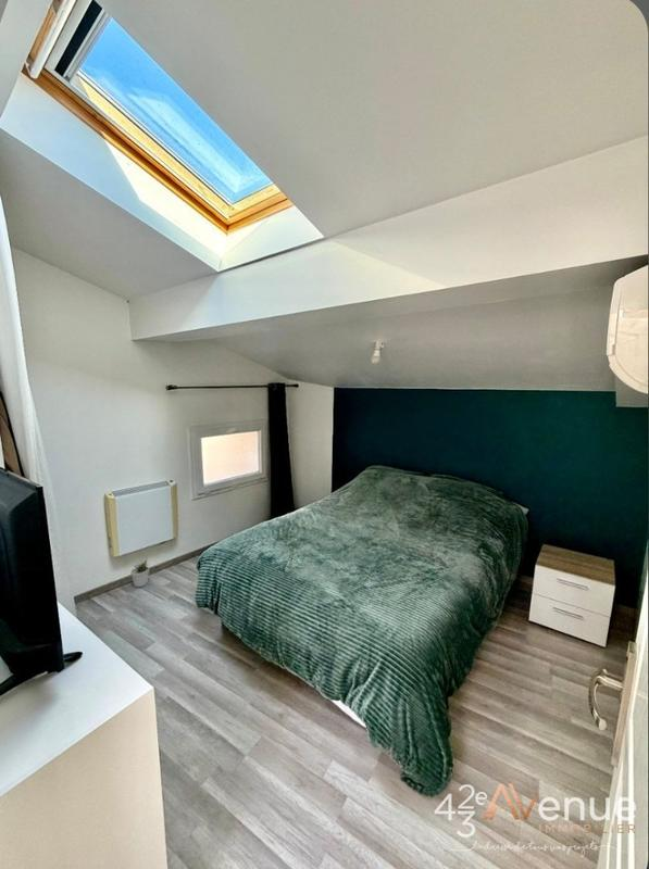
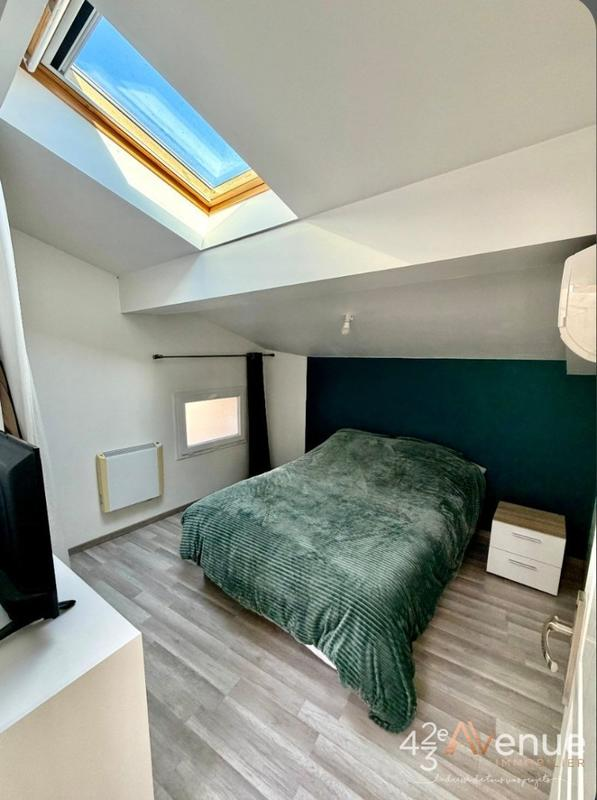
- potted plant (140, 571)
